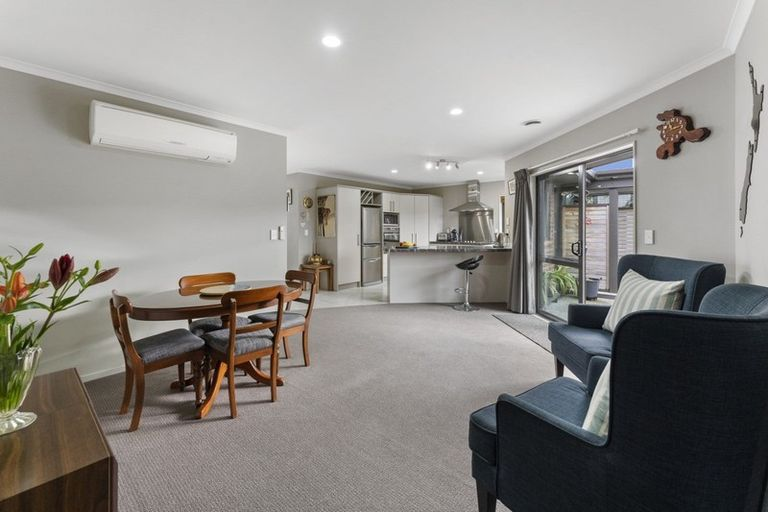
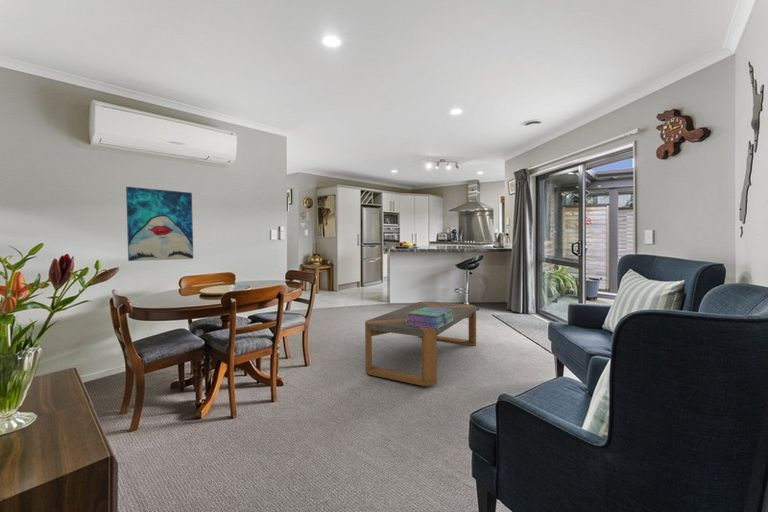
+ wall art (161, 225)
+ coffee table (426, 335)
+ stack of books (430, 316)
